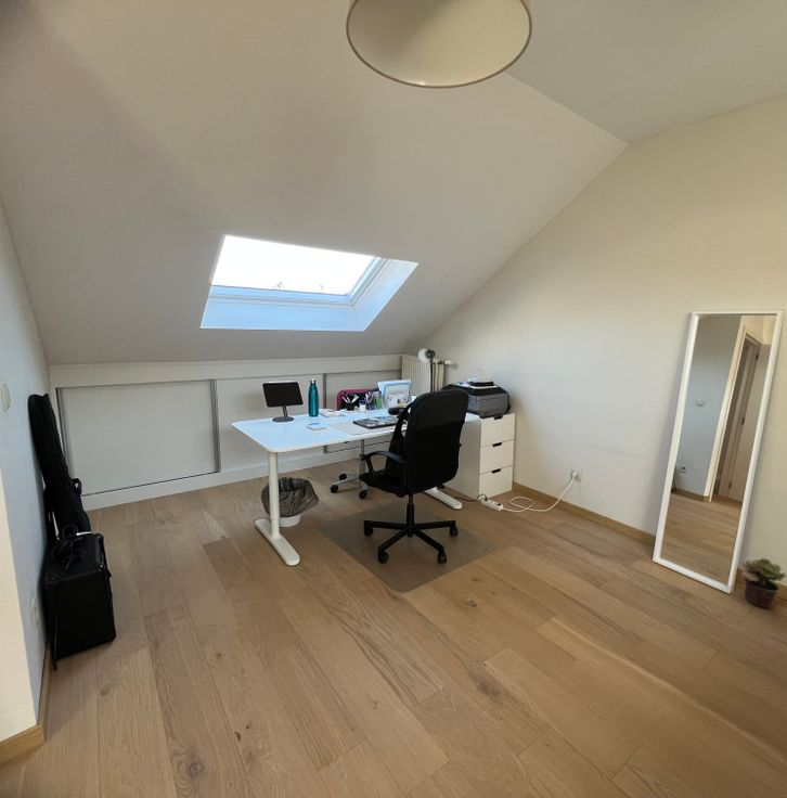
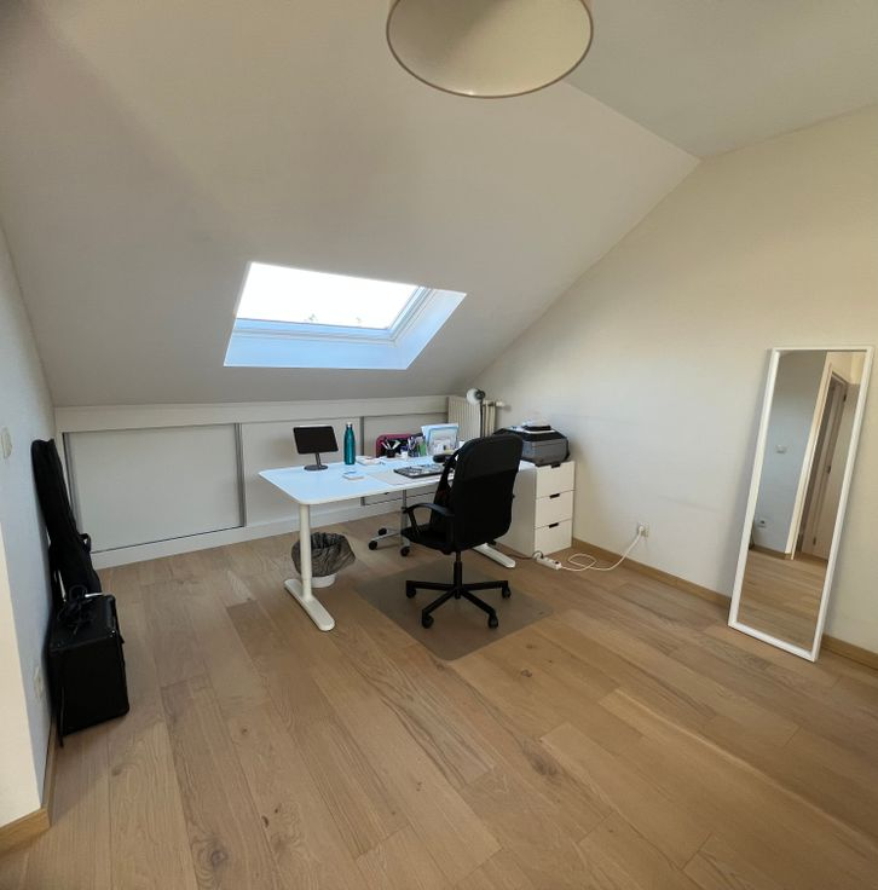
- potted plant (761, 579)
